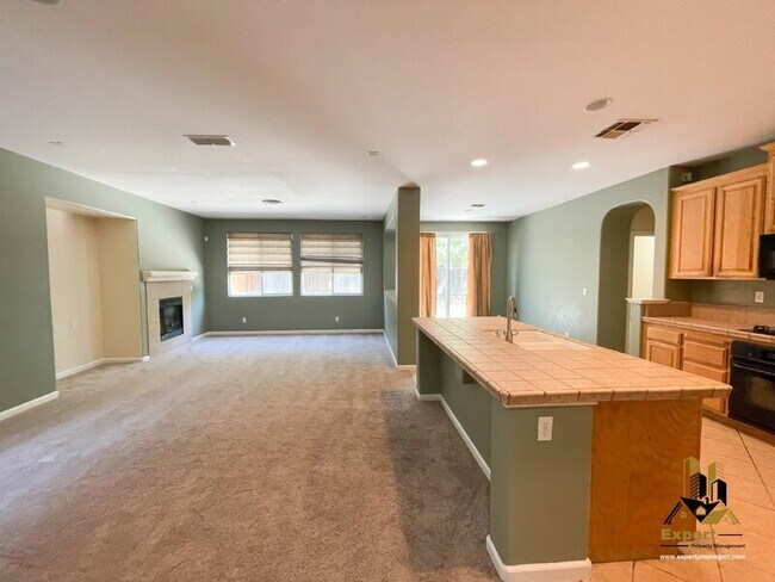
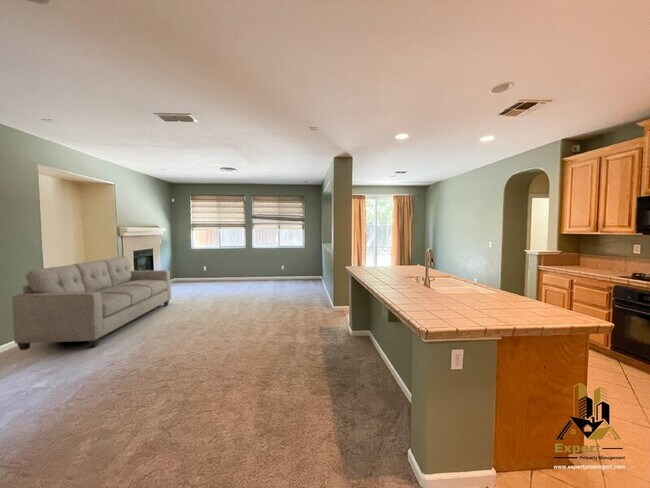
+ sofa (110, 291)
